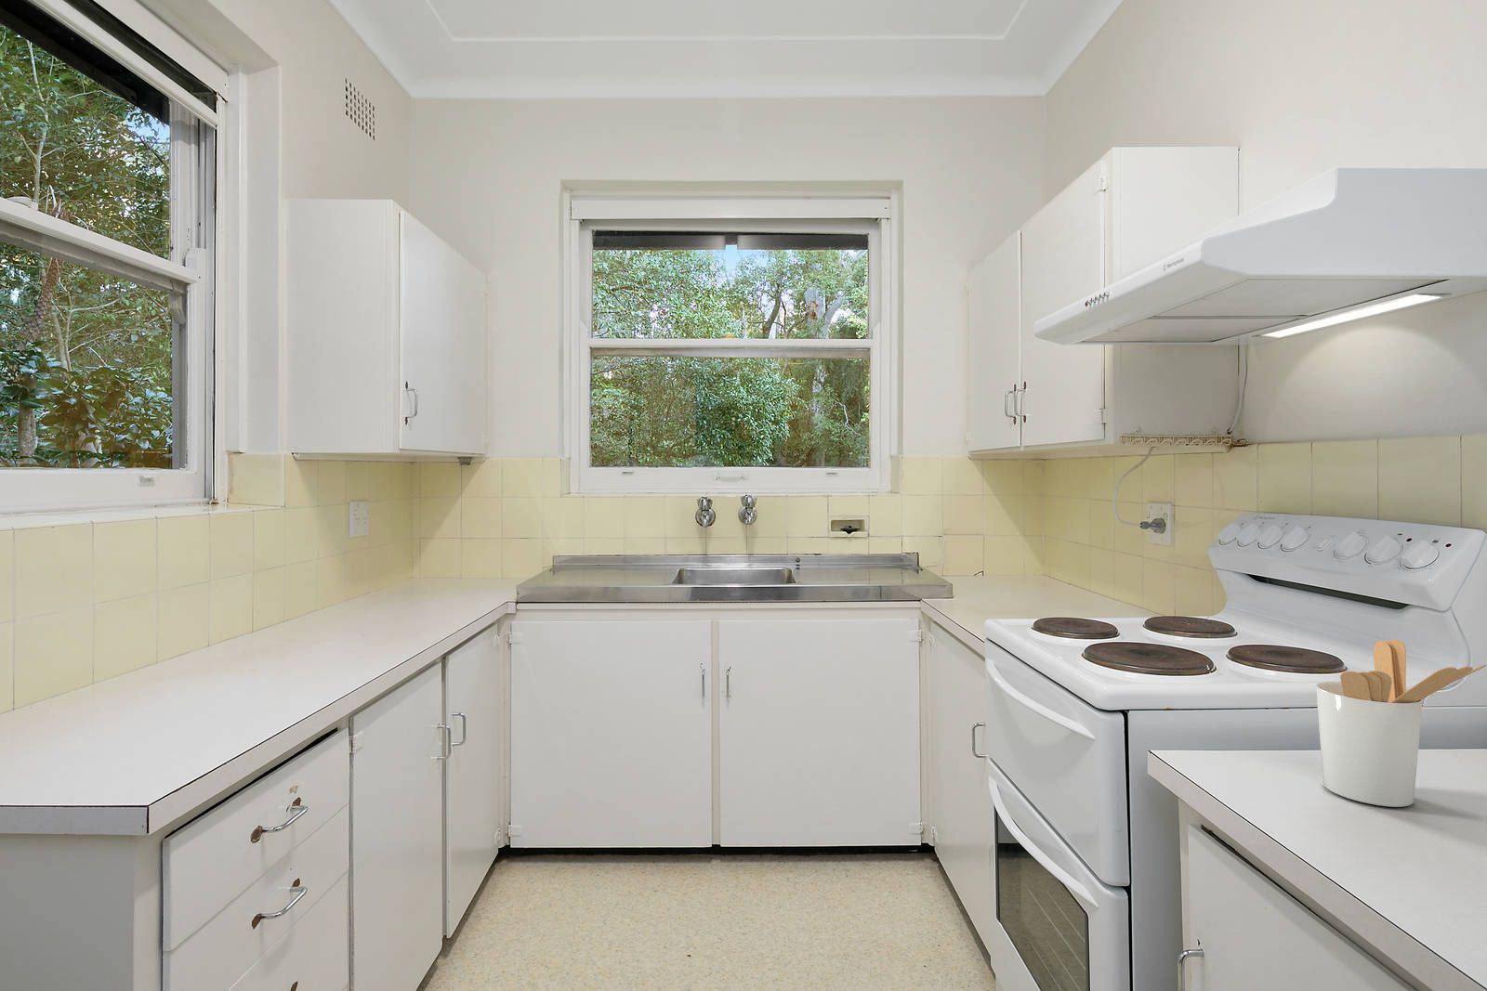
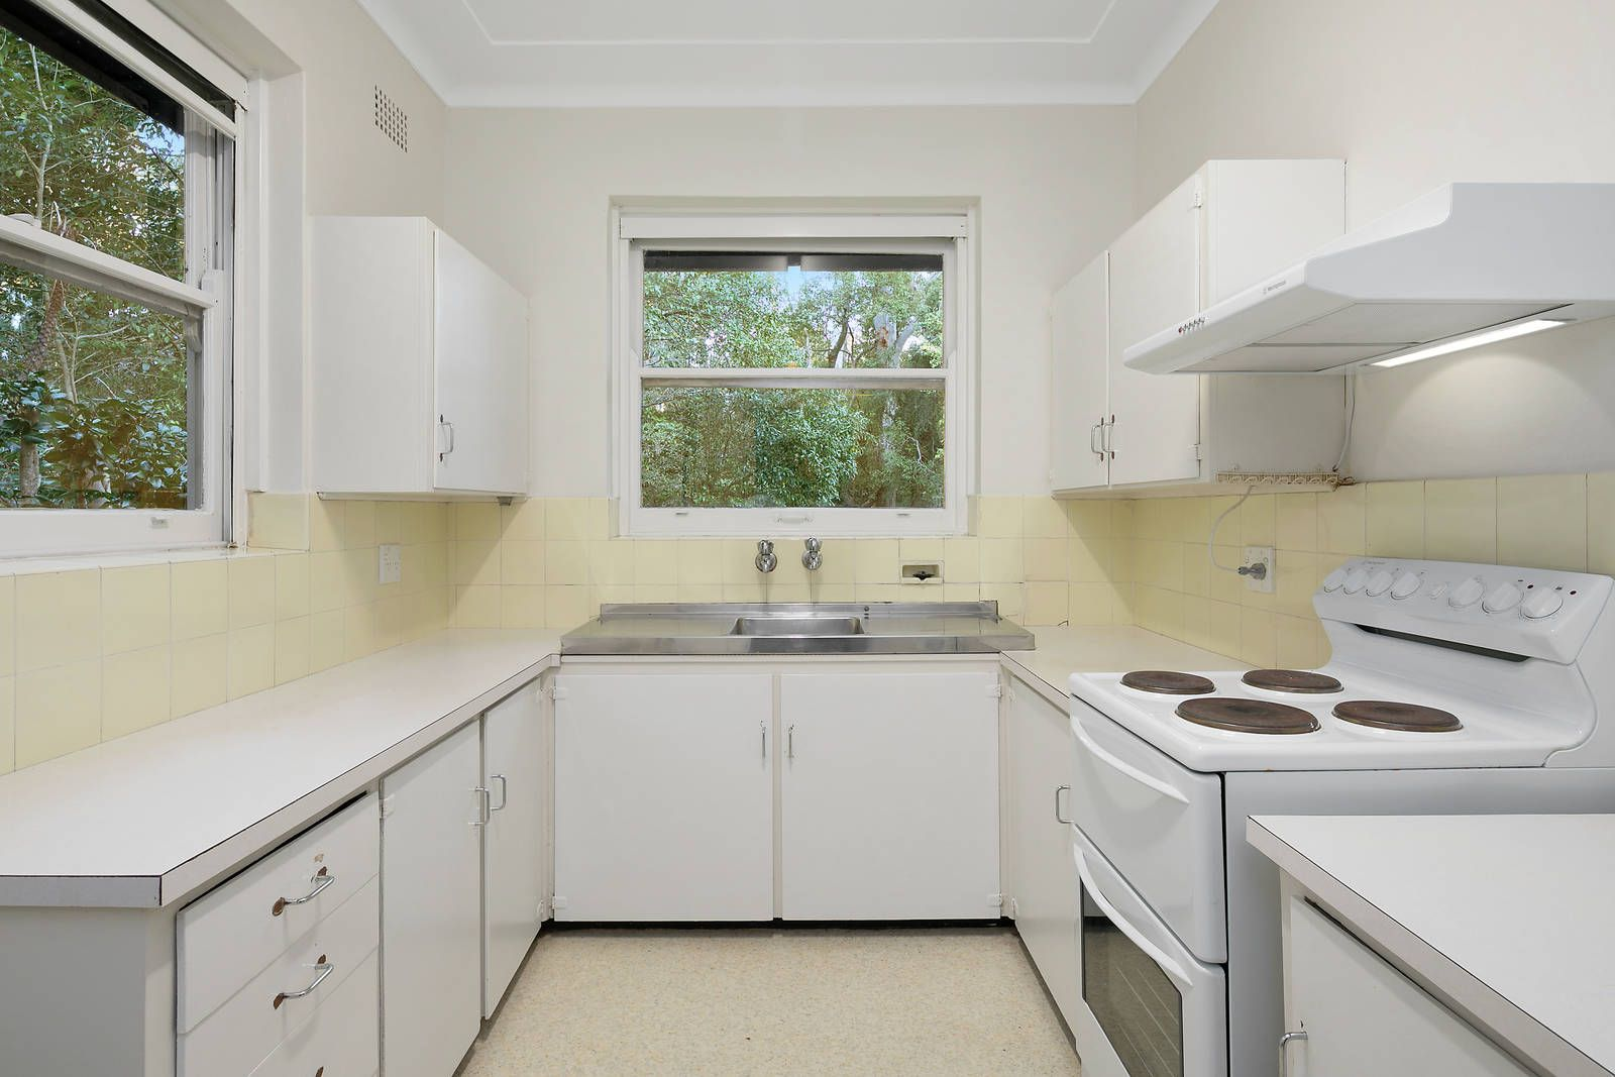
- utensil holder (1394, 723)
